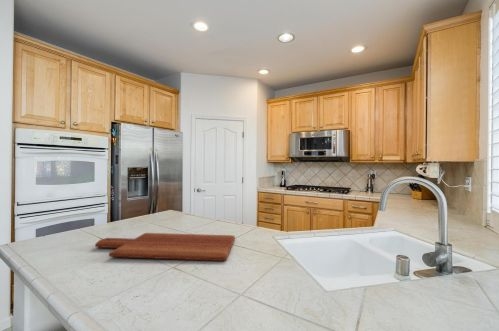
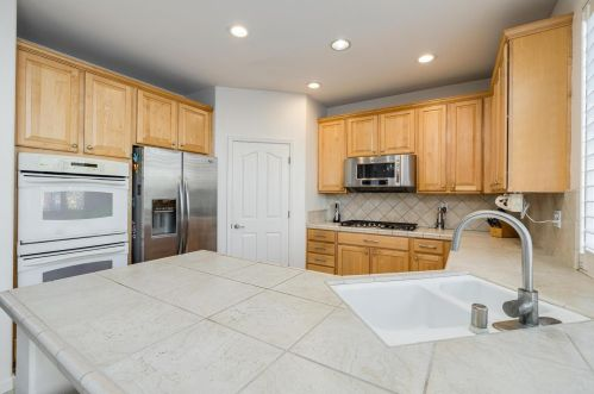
- cutting board (175, 244)
